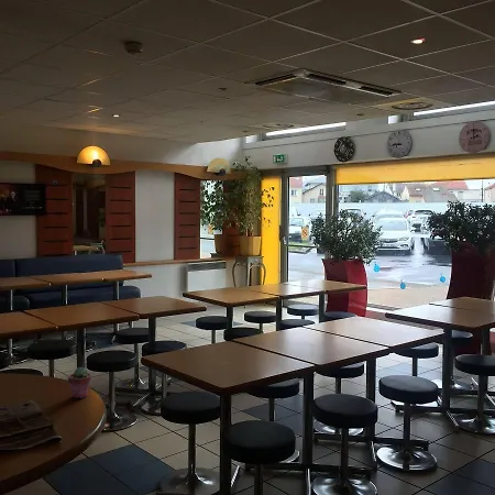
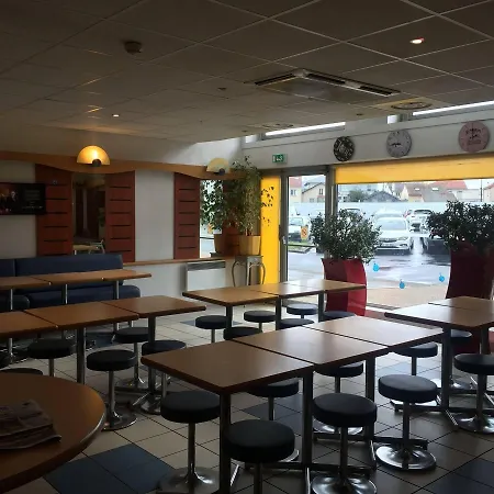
- potted succulent (79, 381)
